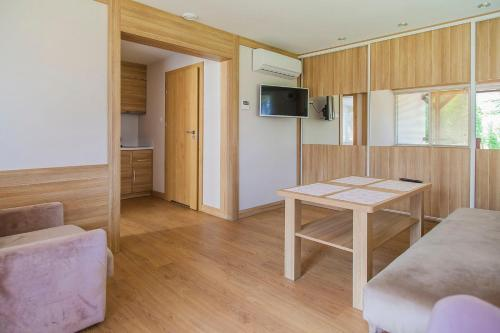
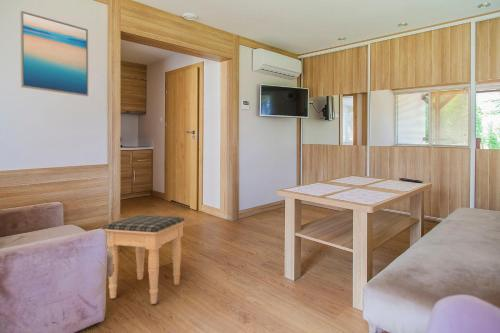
+ footstool (144, 254)
+ wall art (56, 56)
